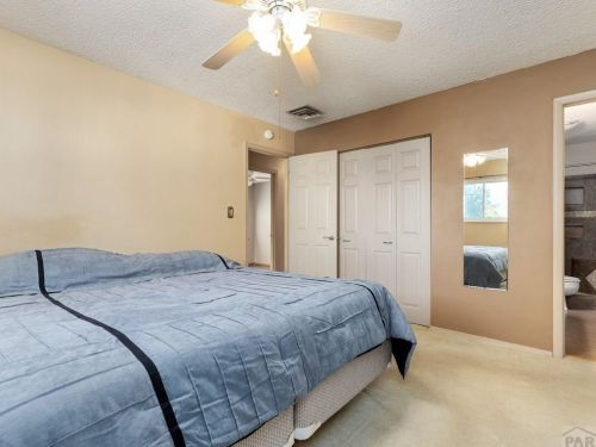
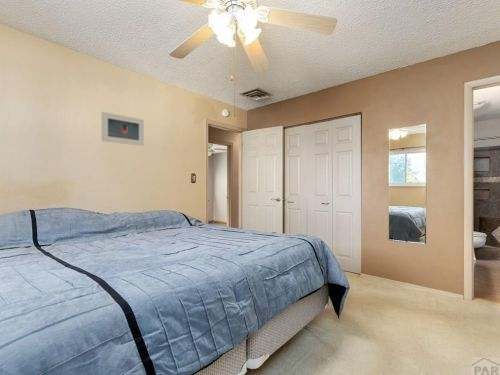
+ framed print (123, 129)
